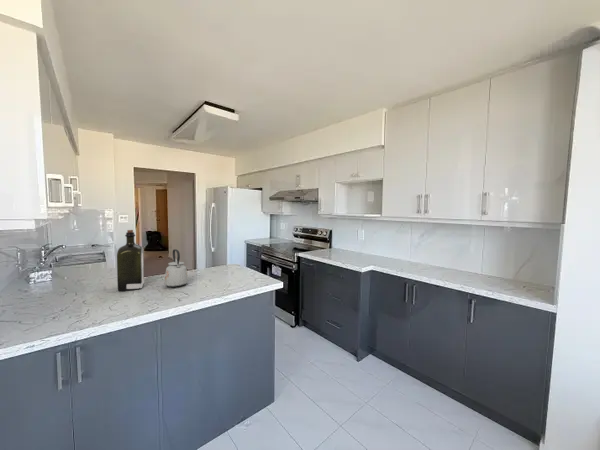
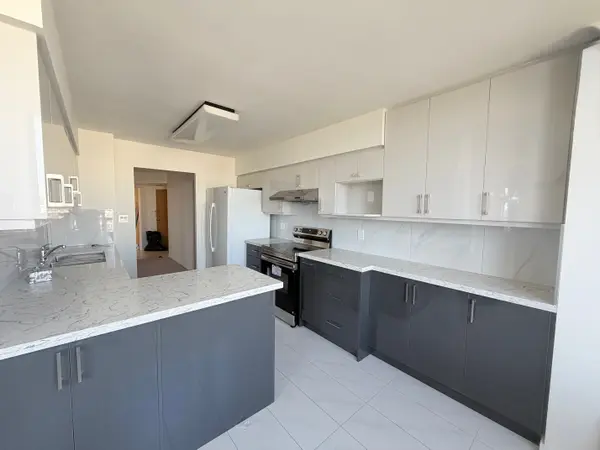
- kettle (175, 266)
- liquor (130, 258)
